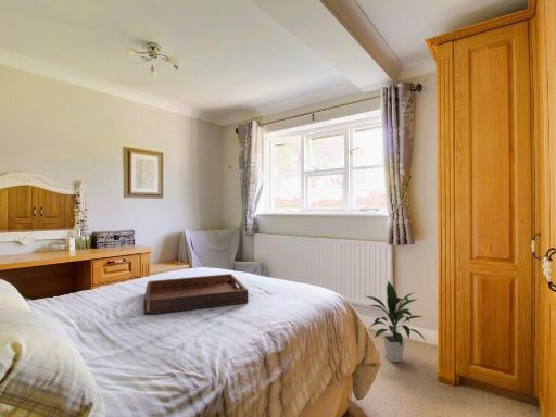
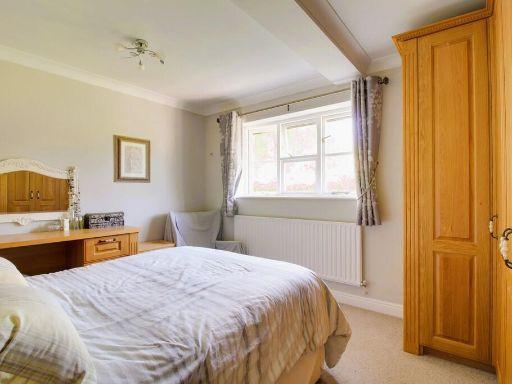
- serving tray (194, 291)
- indoor plant (396, 321)
